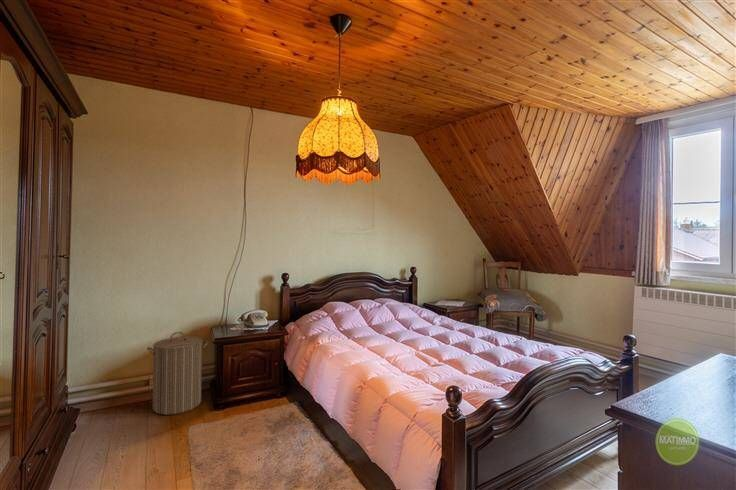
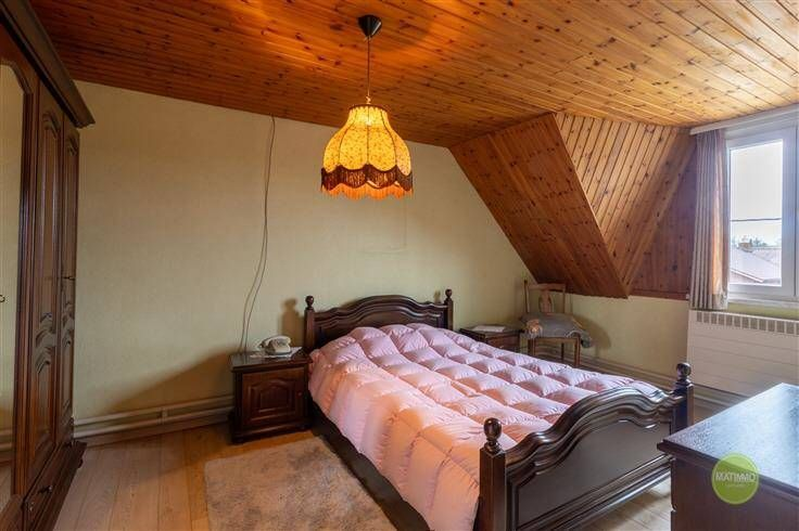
- laundry hamper (178, 368)
